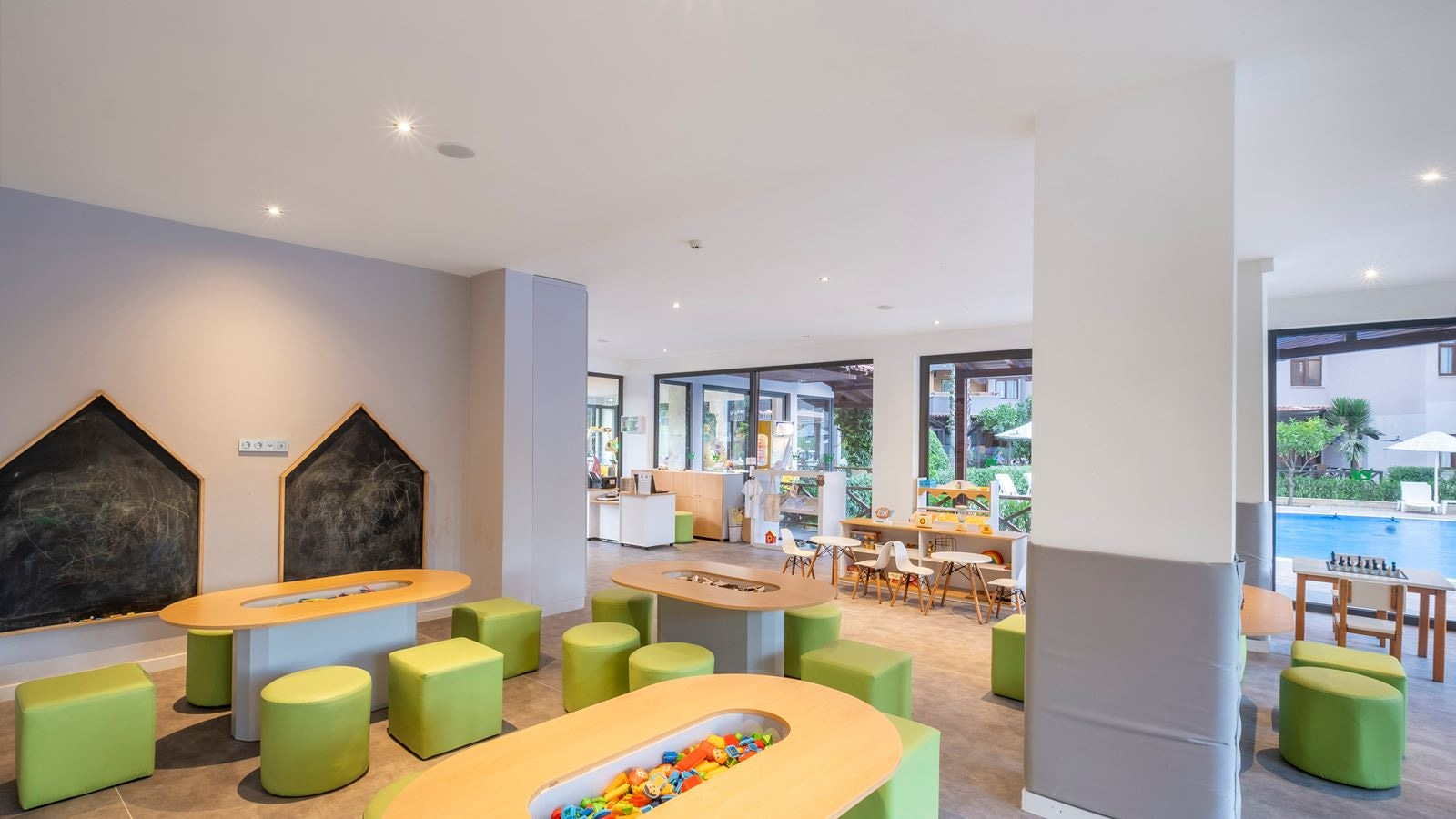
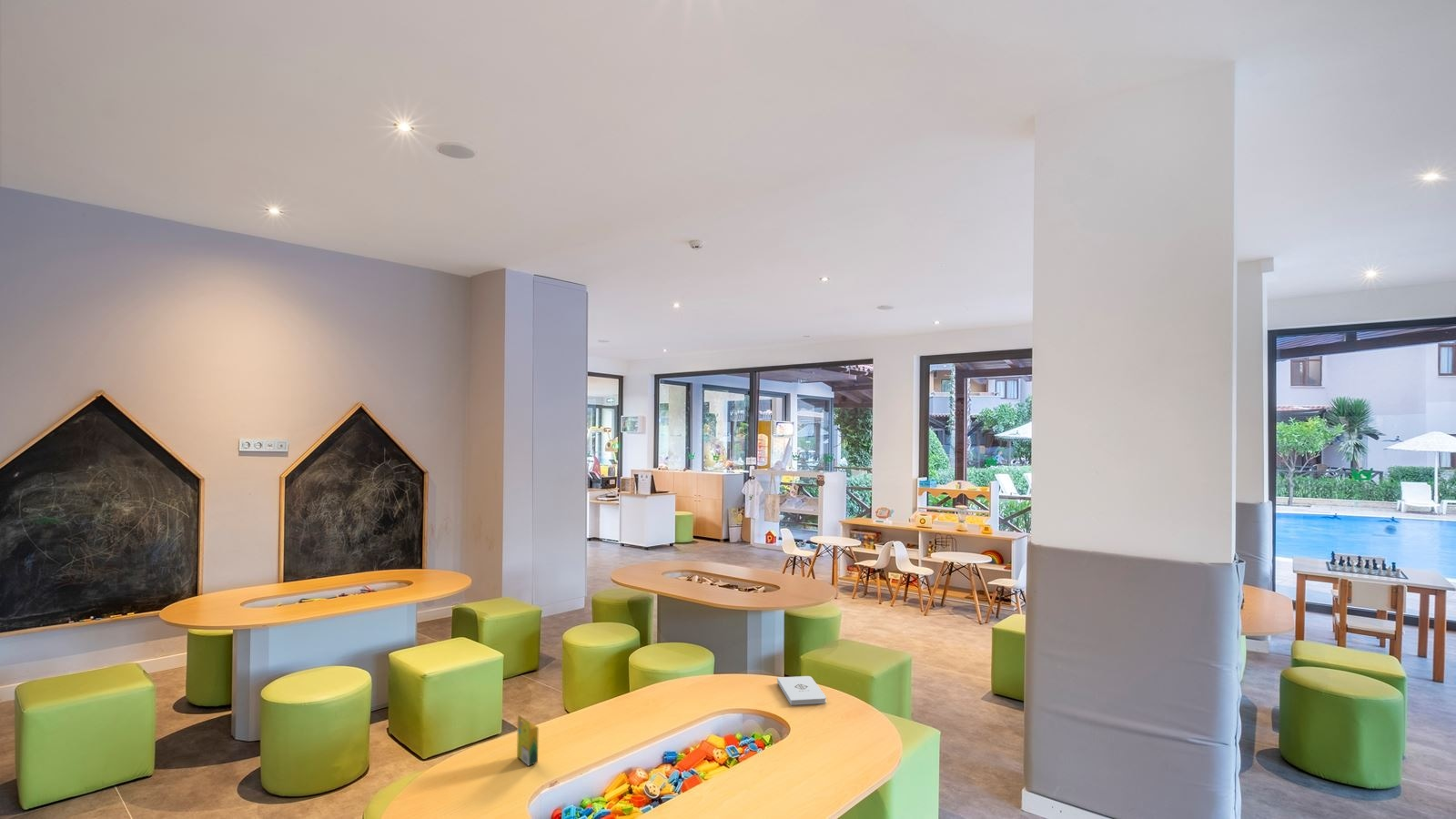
+ notepad (801, 690)
+ crayon box (527, 738)
